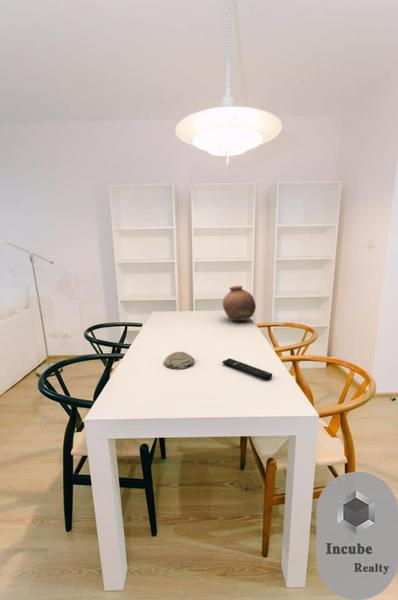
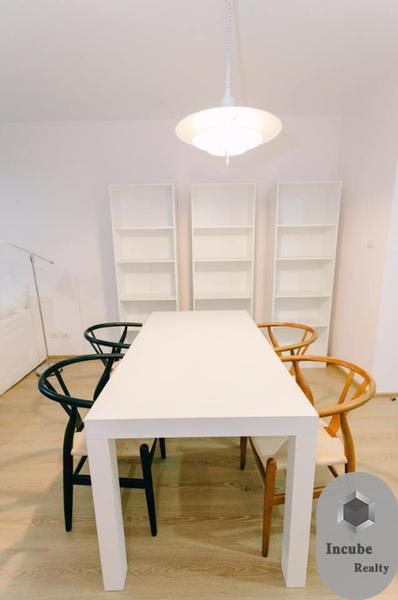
- remote control (246, 368)
- decorative bowl (179, 358)
- pottery (238, 303)
